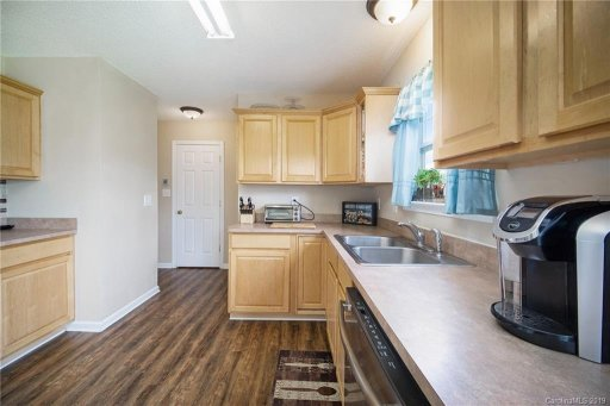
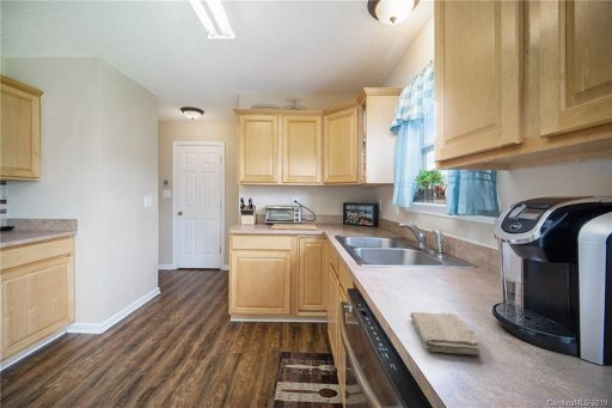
+ washcloth (441, 329)
